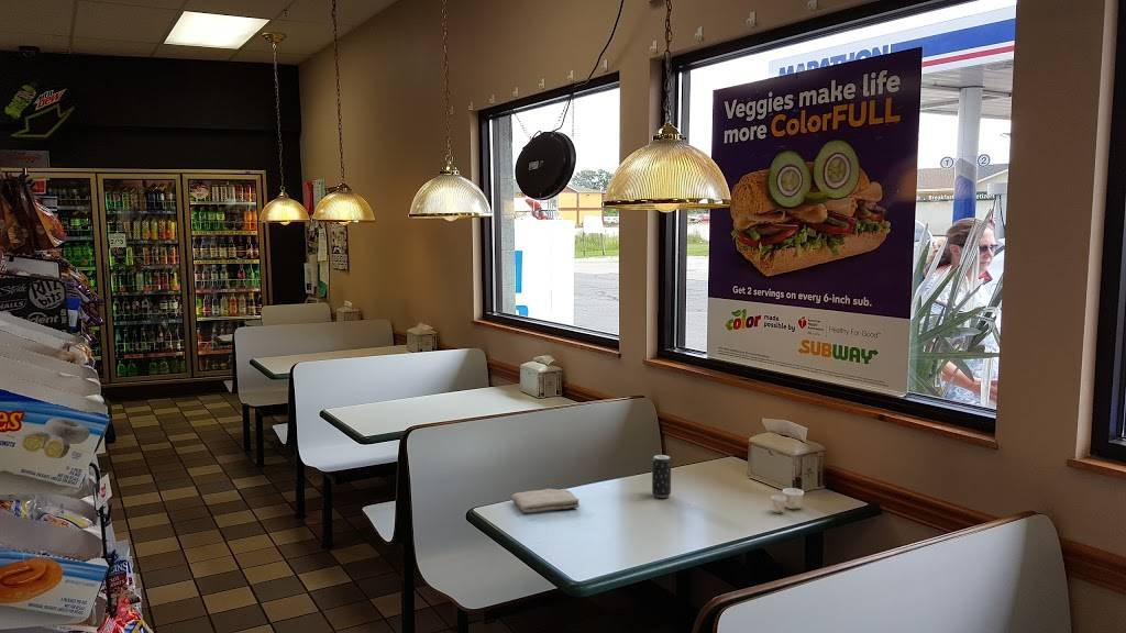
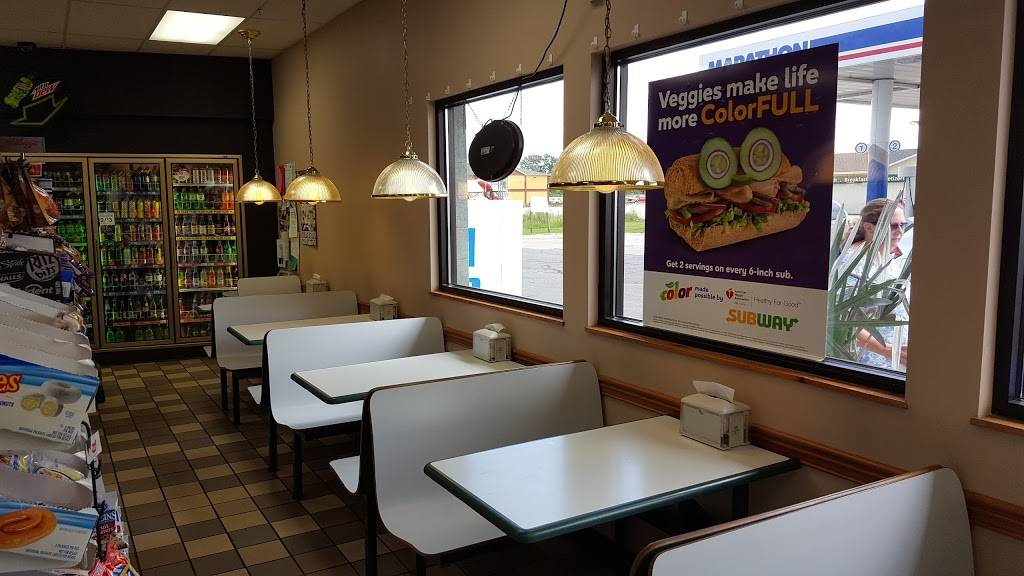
- beverage can (661, 476)
- washcloth (545, 499)
- paper cup (786, 500)
